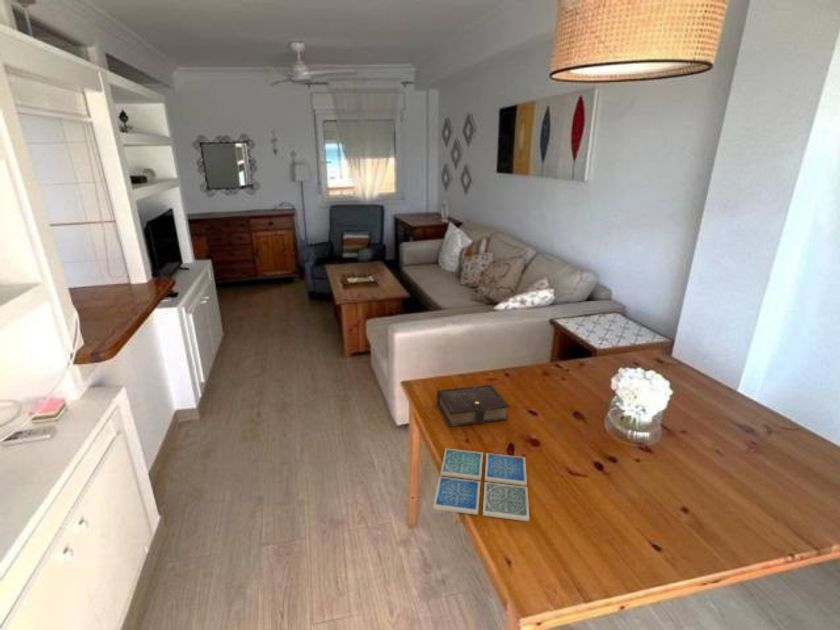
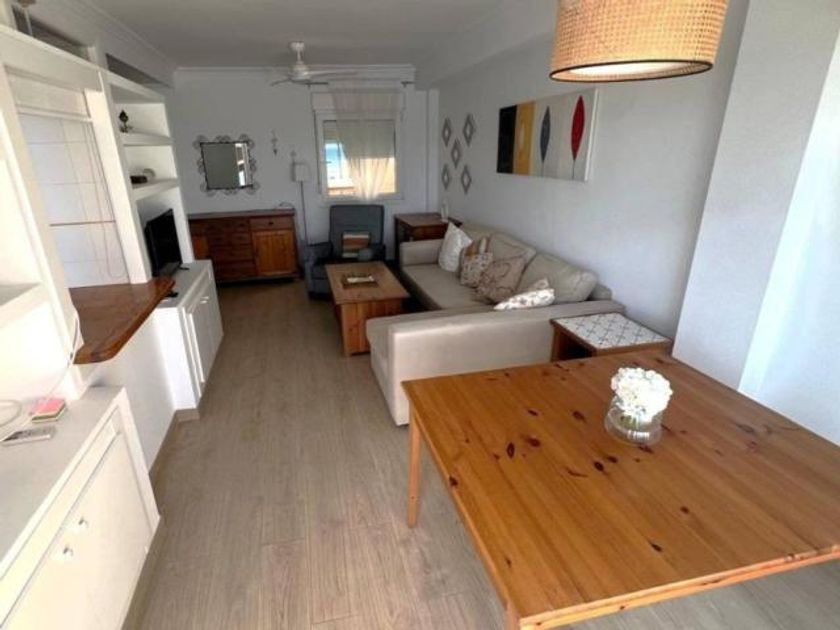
- book (461, 404)
- drink coaster (480, 479)
